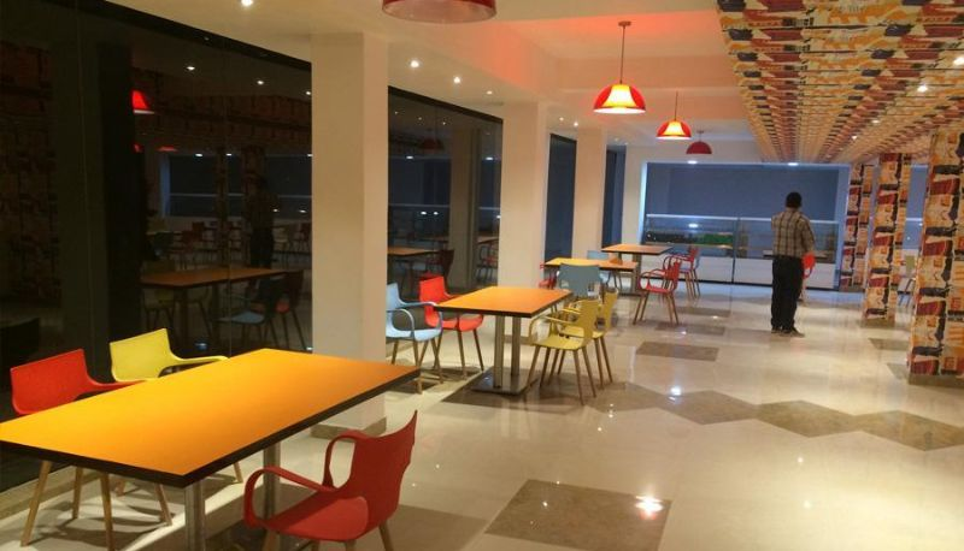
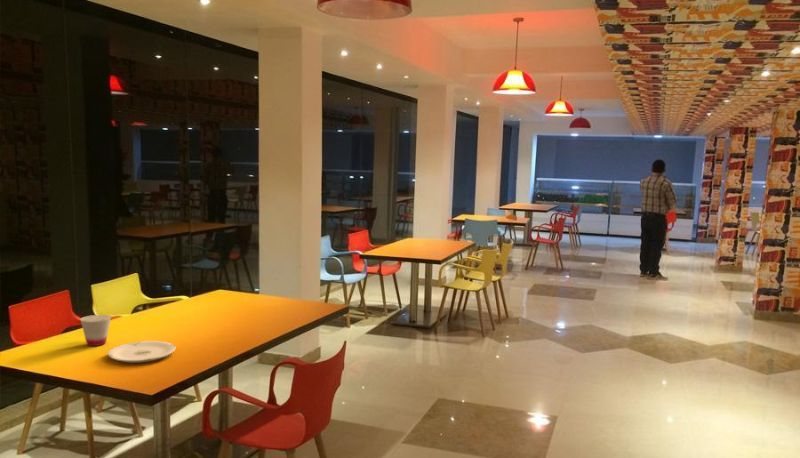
+ plate (142, 352)
+ cup (96, 330)
